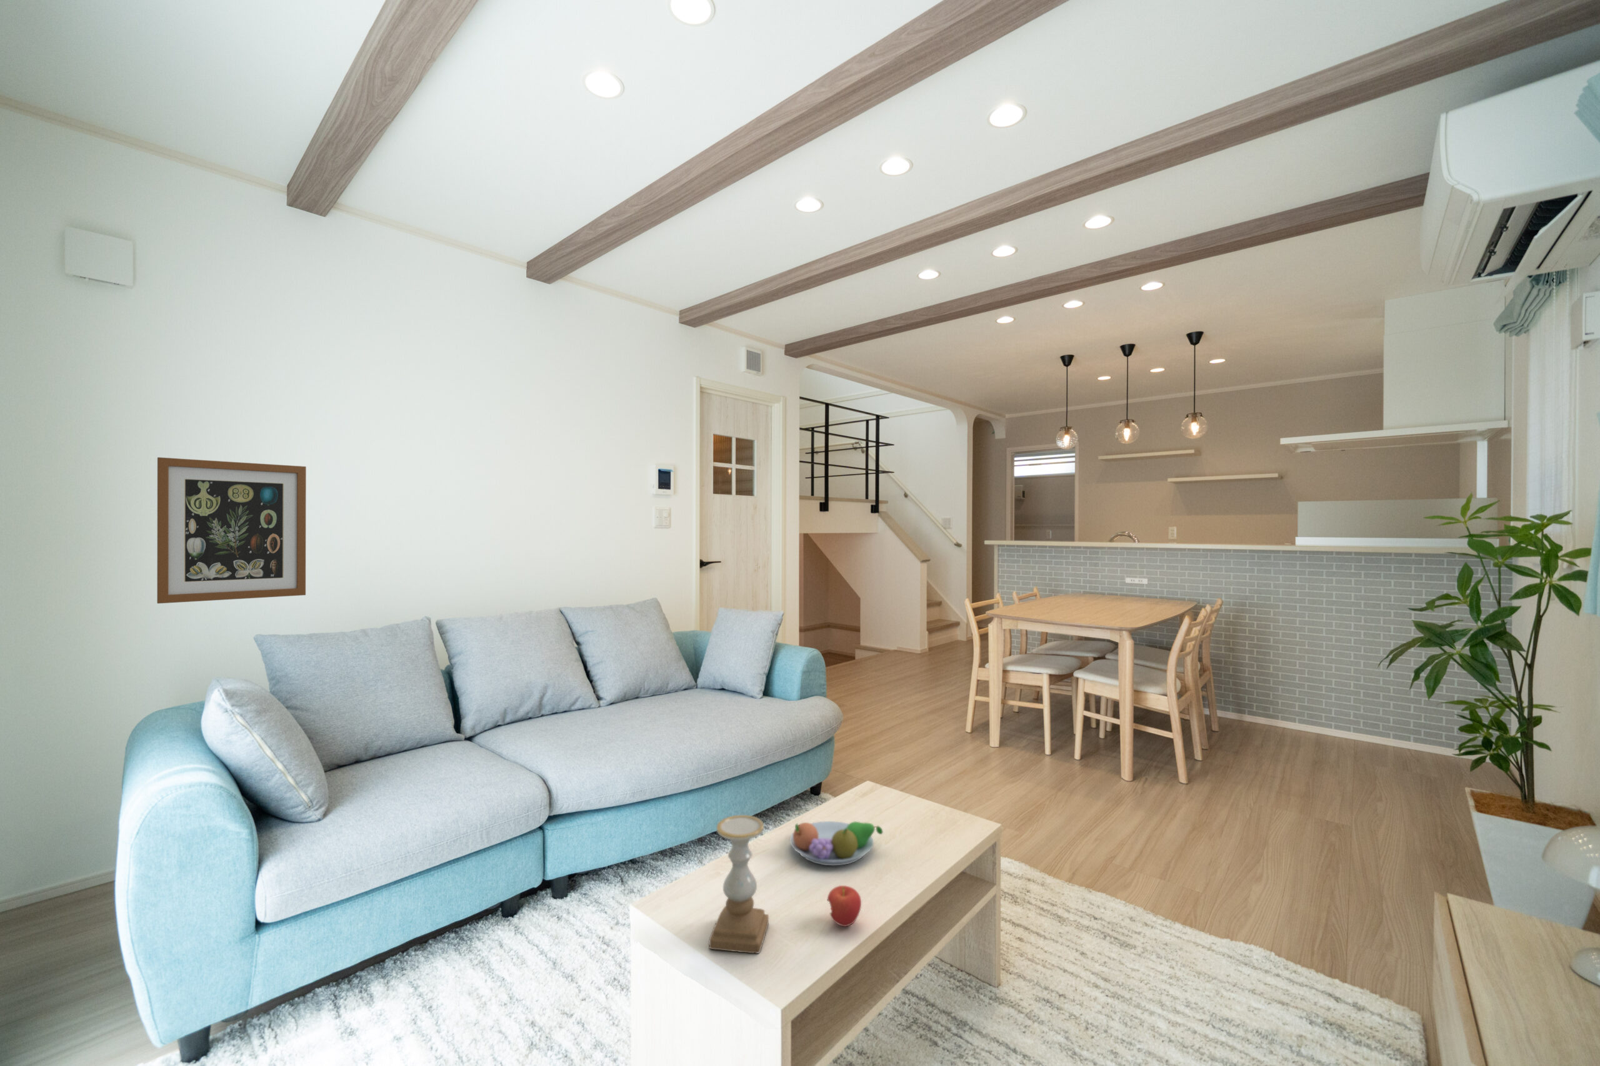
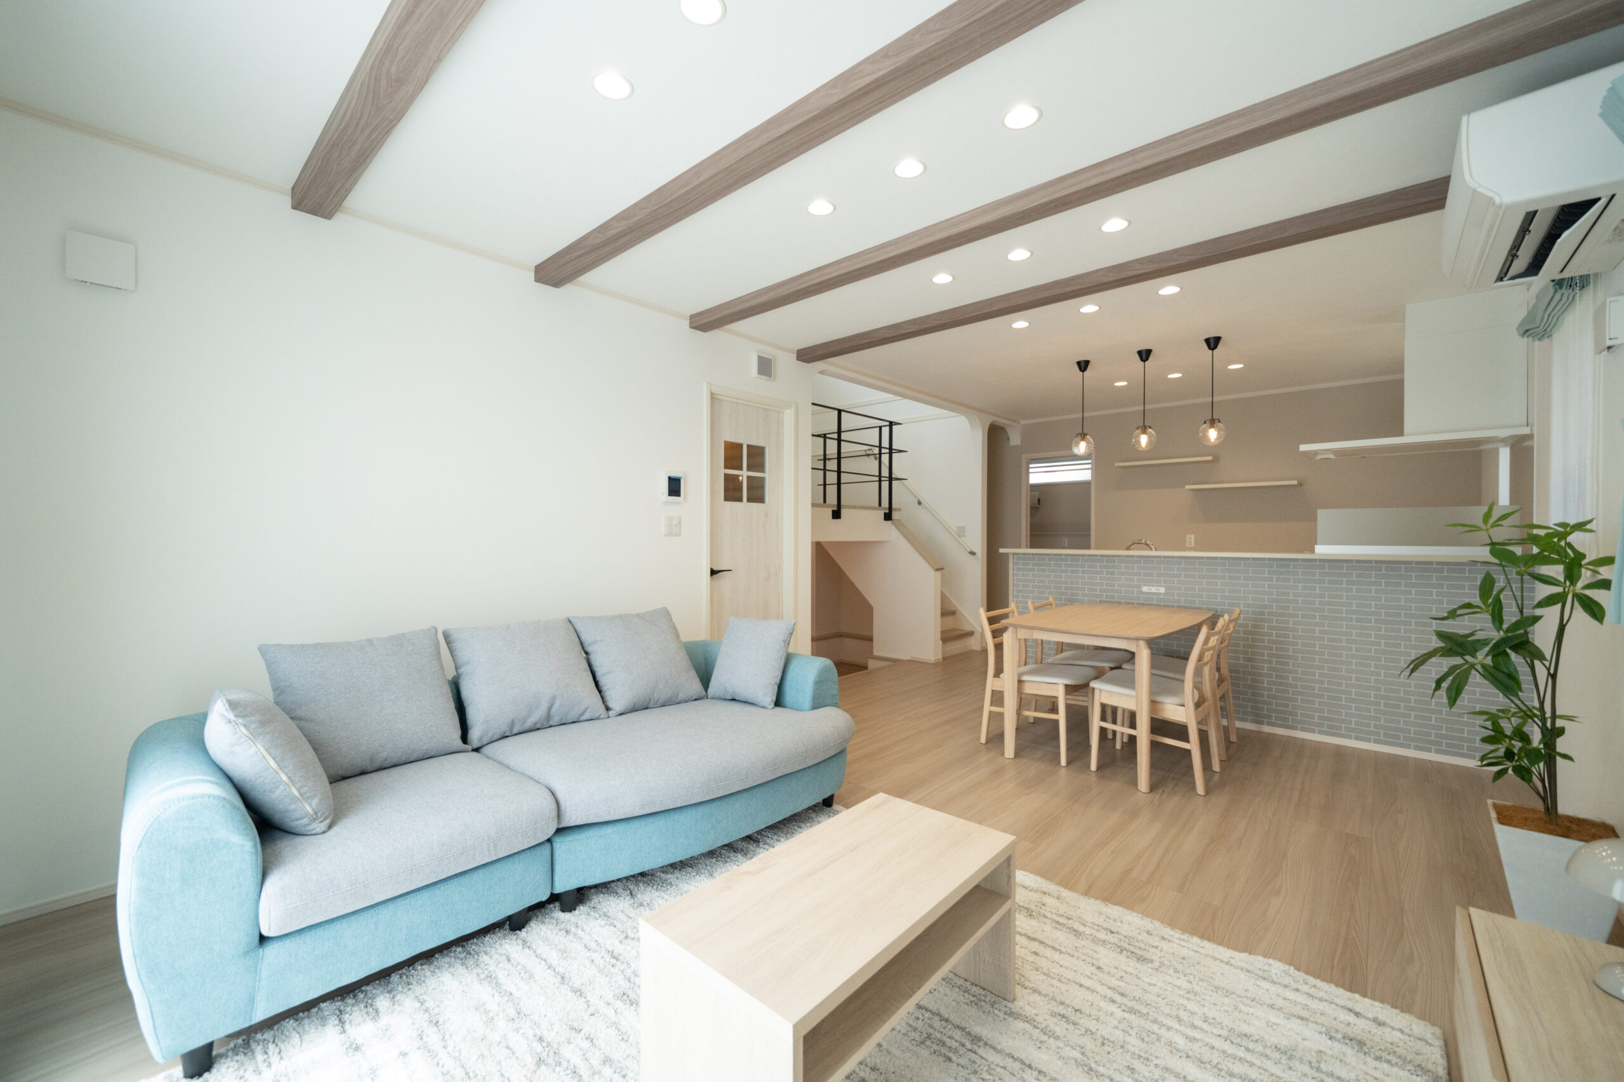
- wall art (236, 531)
- fruit bowl (835, 833)
- apple (844, 905)
- candle holder (739, 880)
